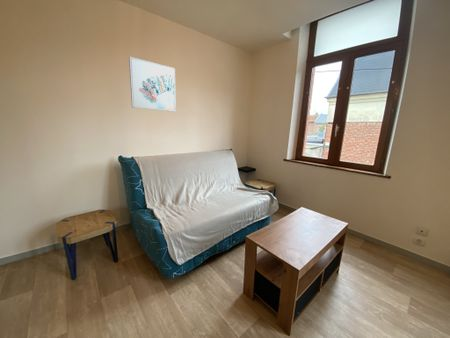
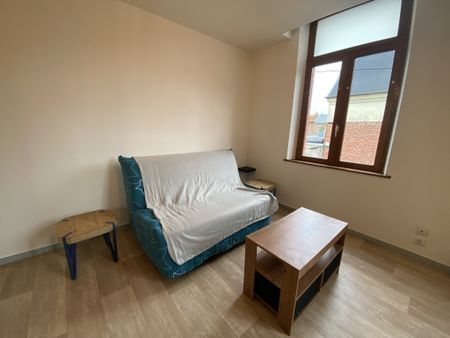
- wall art (154, 86)
